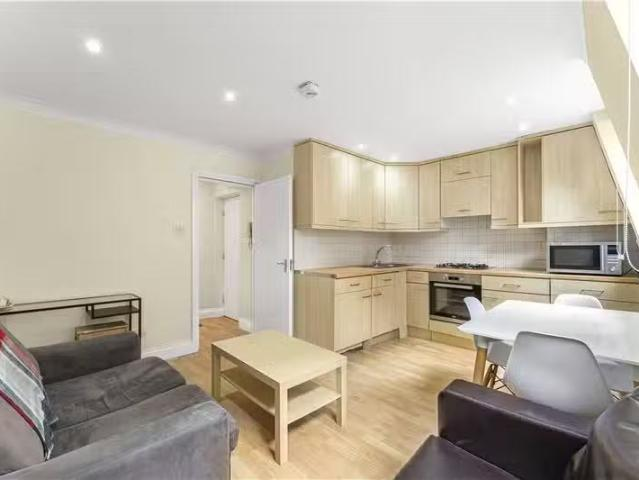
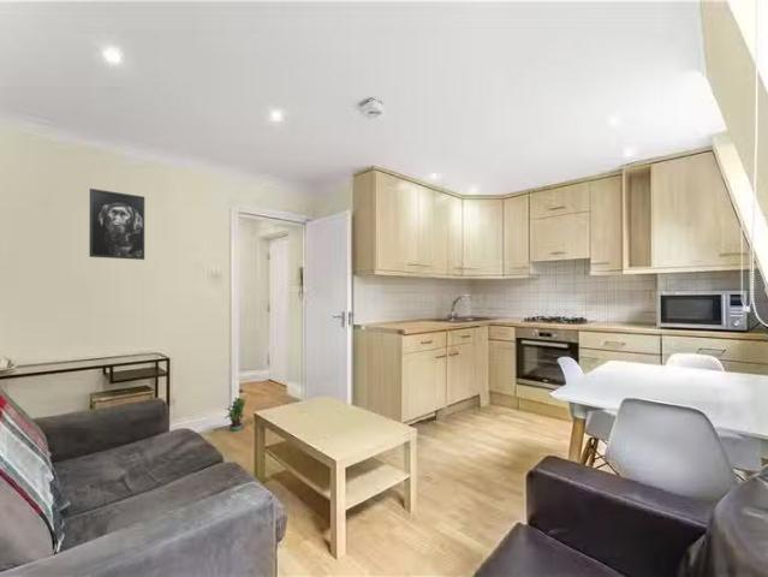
+ potted plant (236, 412)
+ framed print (118, 225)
